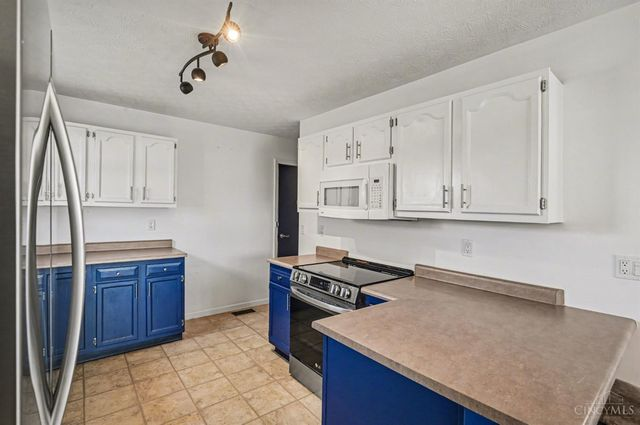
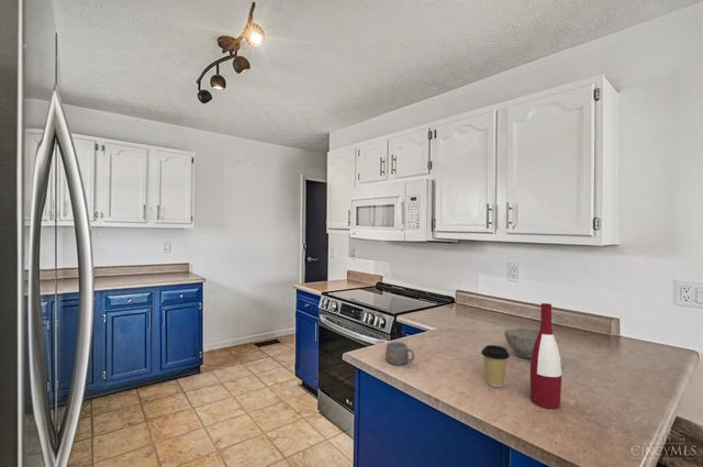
+ mug (400, 353)
+ bowl (526, 344)
+ coffee cup (494, 366)
+ alcohol (545, 353)
